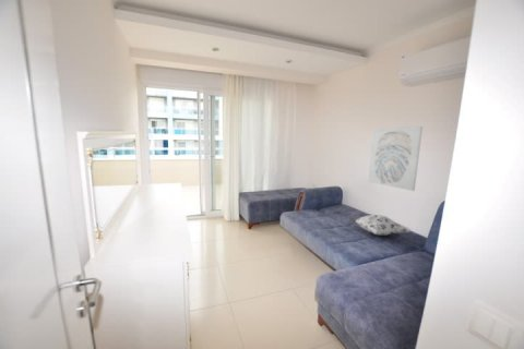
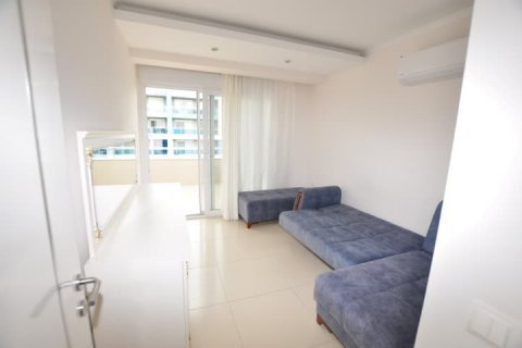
- decorative pillow (378, 225)
- wall art (392, 157)
